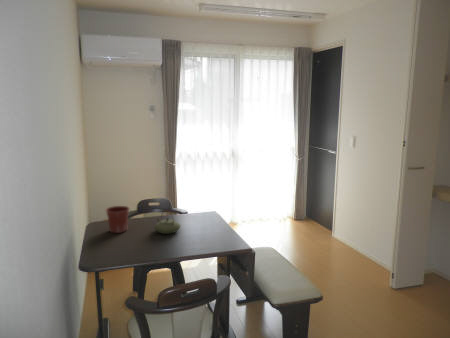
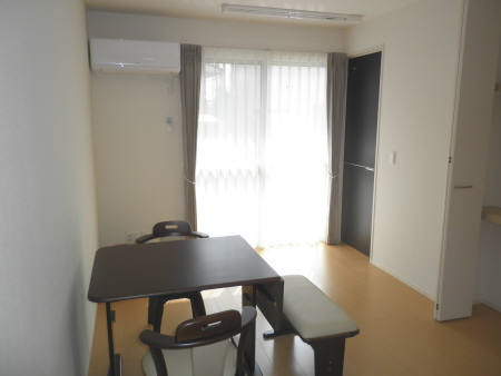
- flower pot (118, 219)
- teapot (166, 220)
